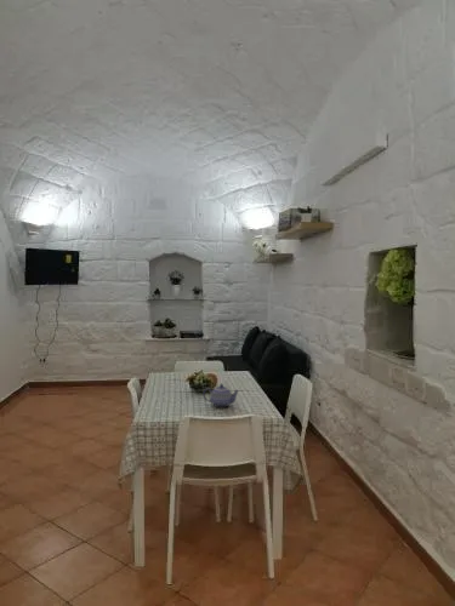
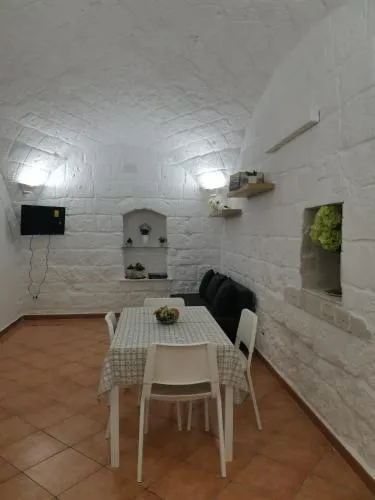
- teapot (221, 394)
